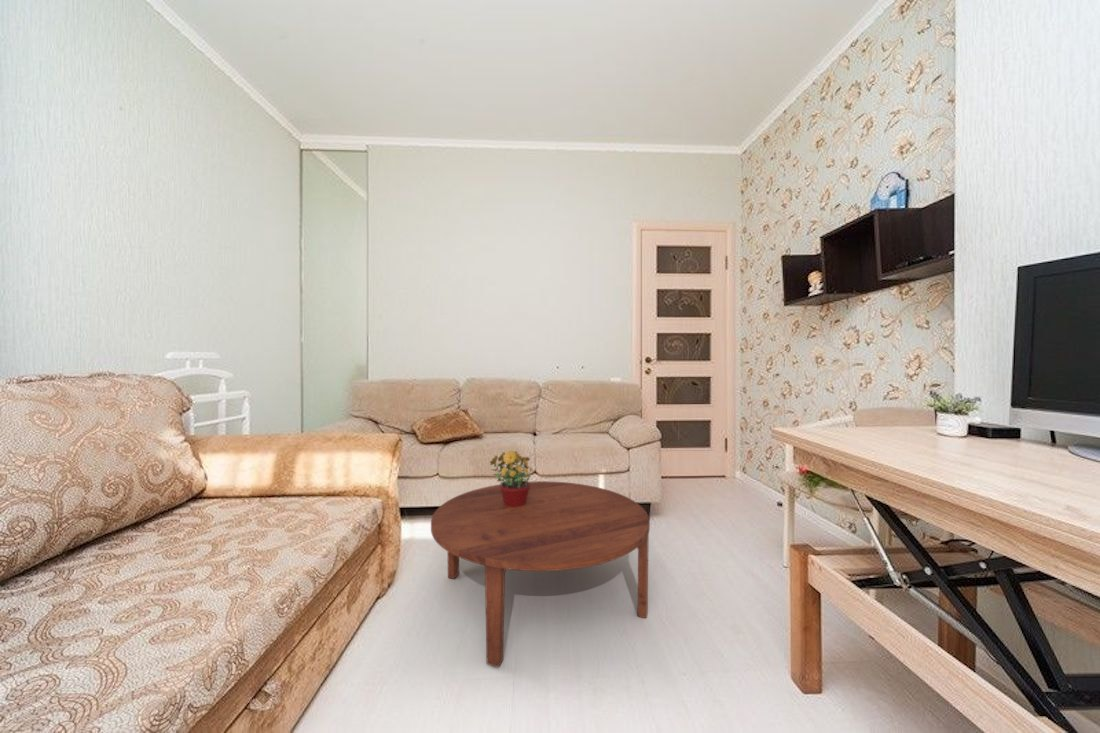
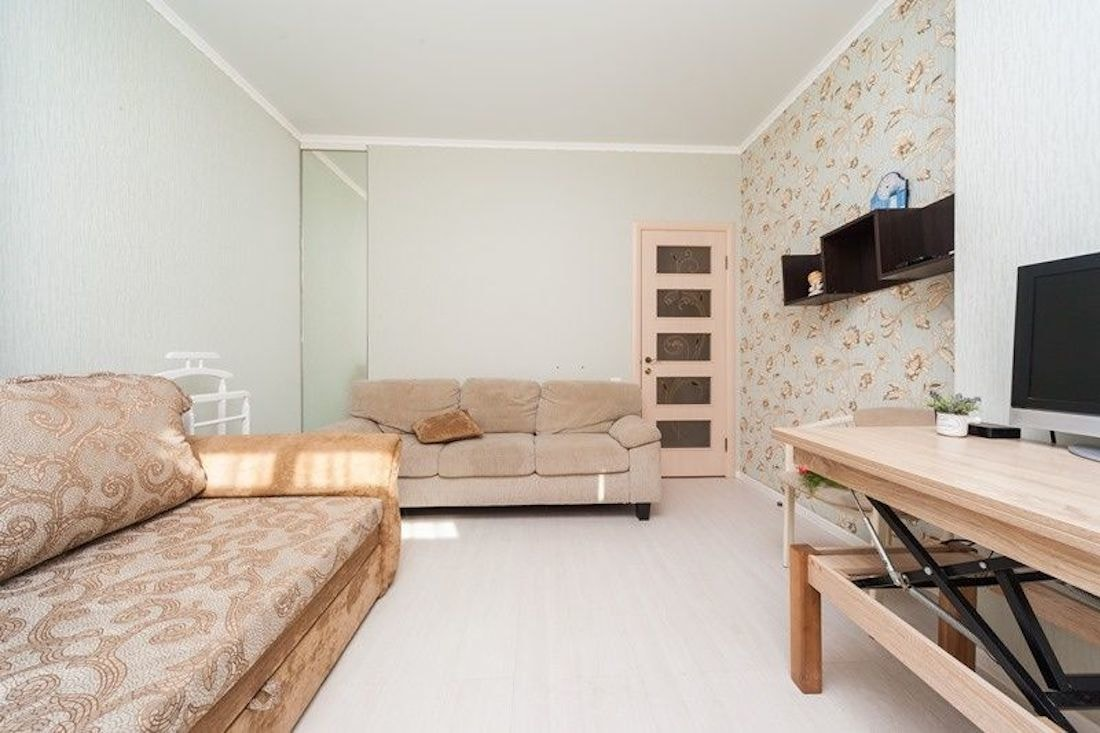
- coffee table (540, 552)
- flowerpot (511, 474)
